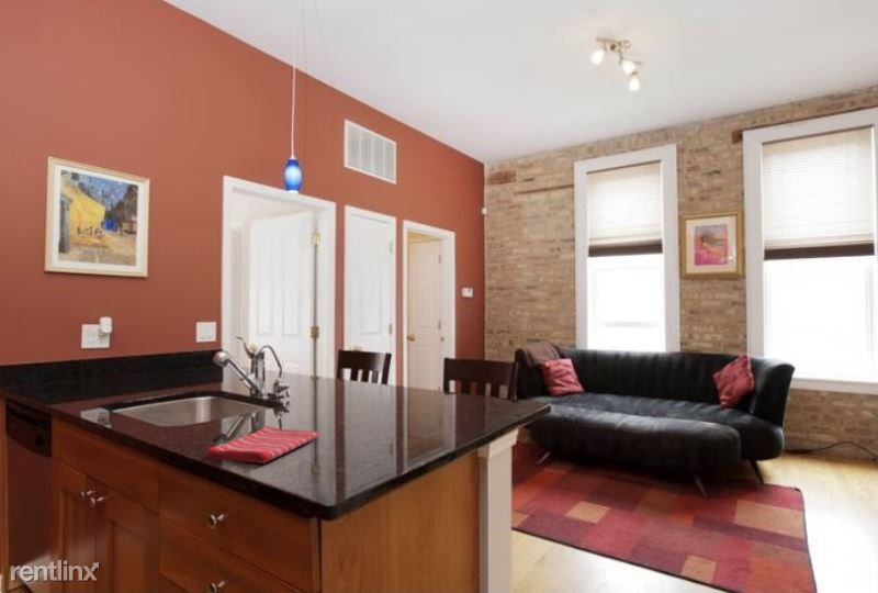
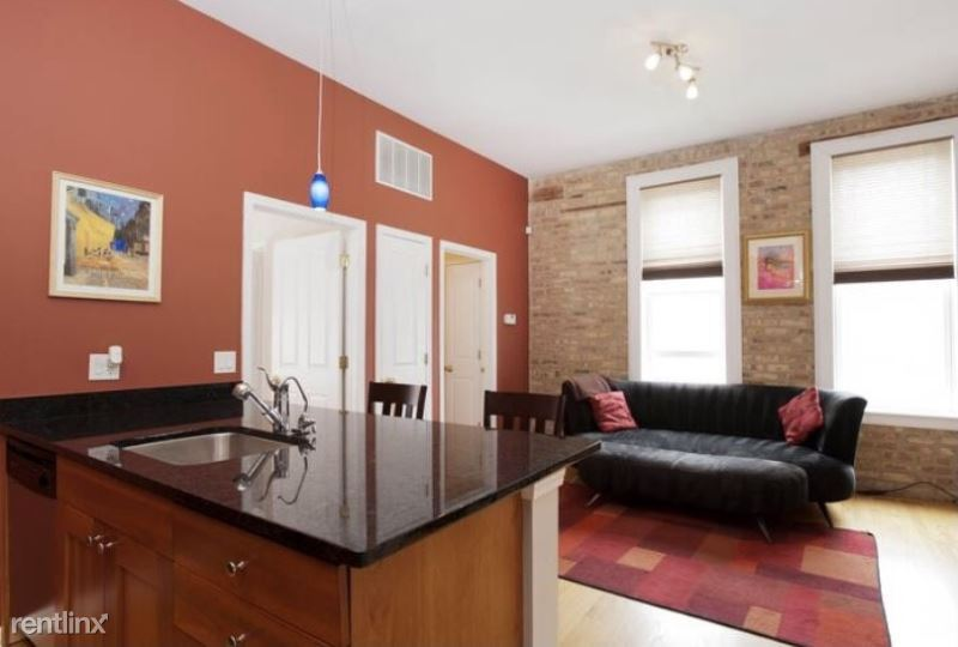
- dish towel (266, 443)
